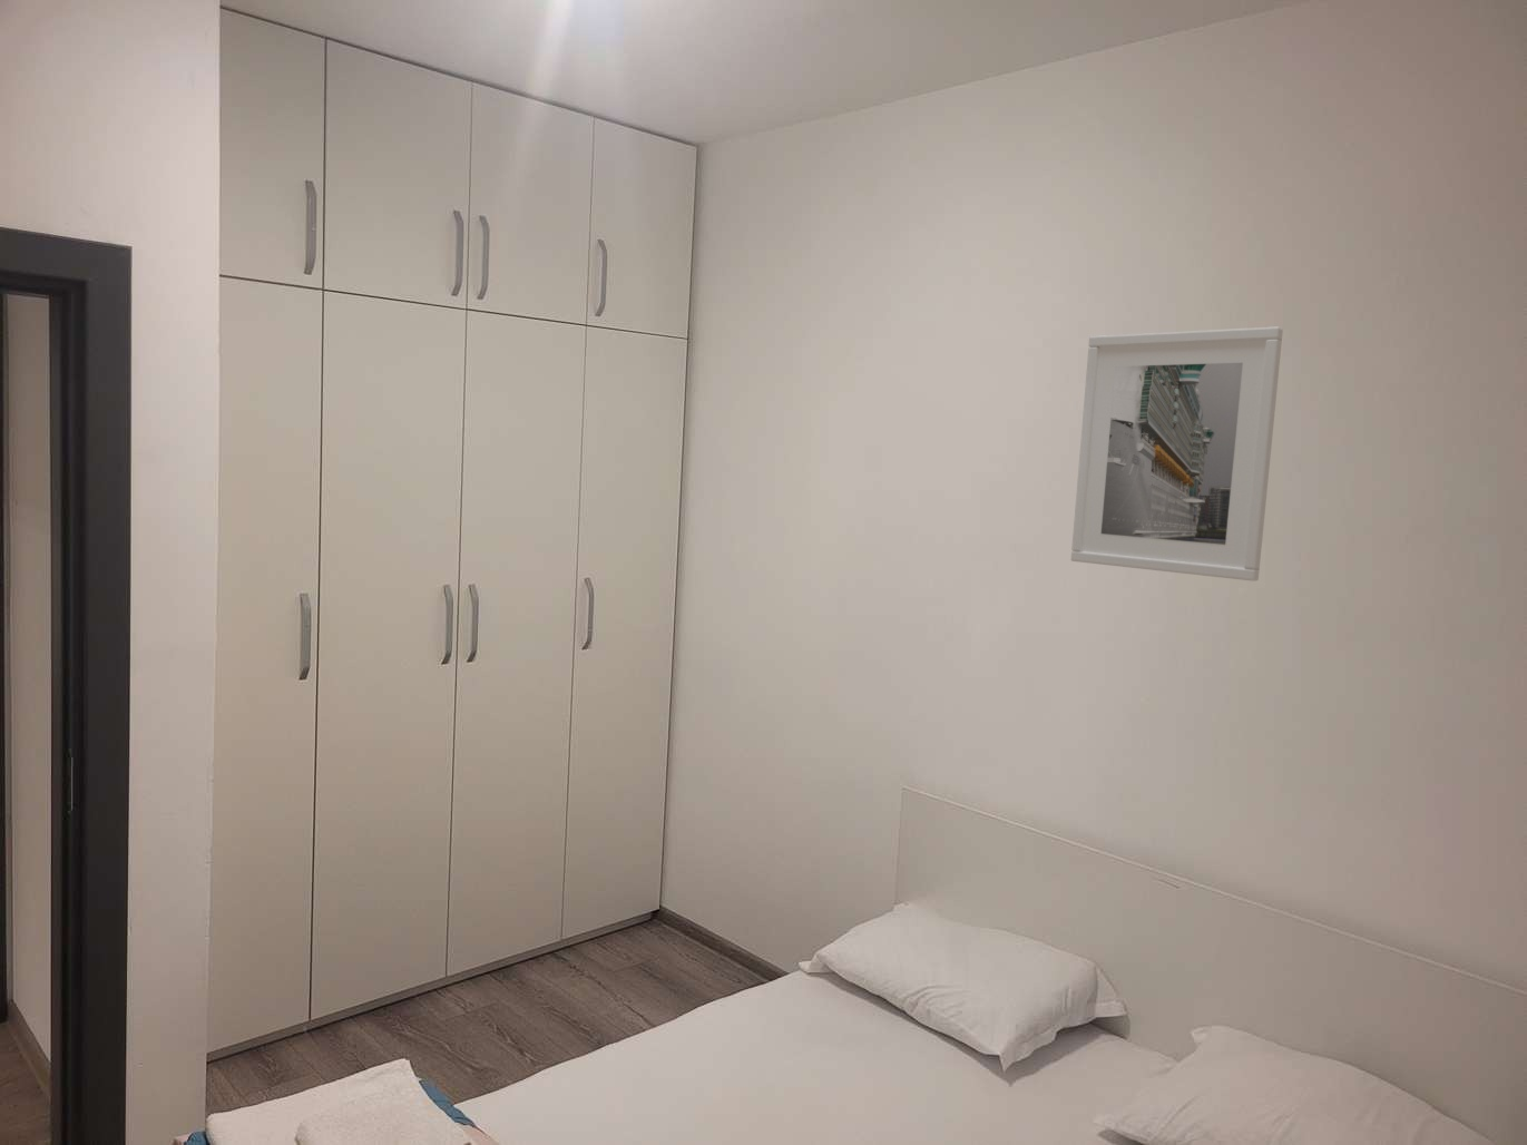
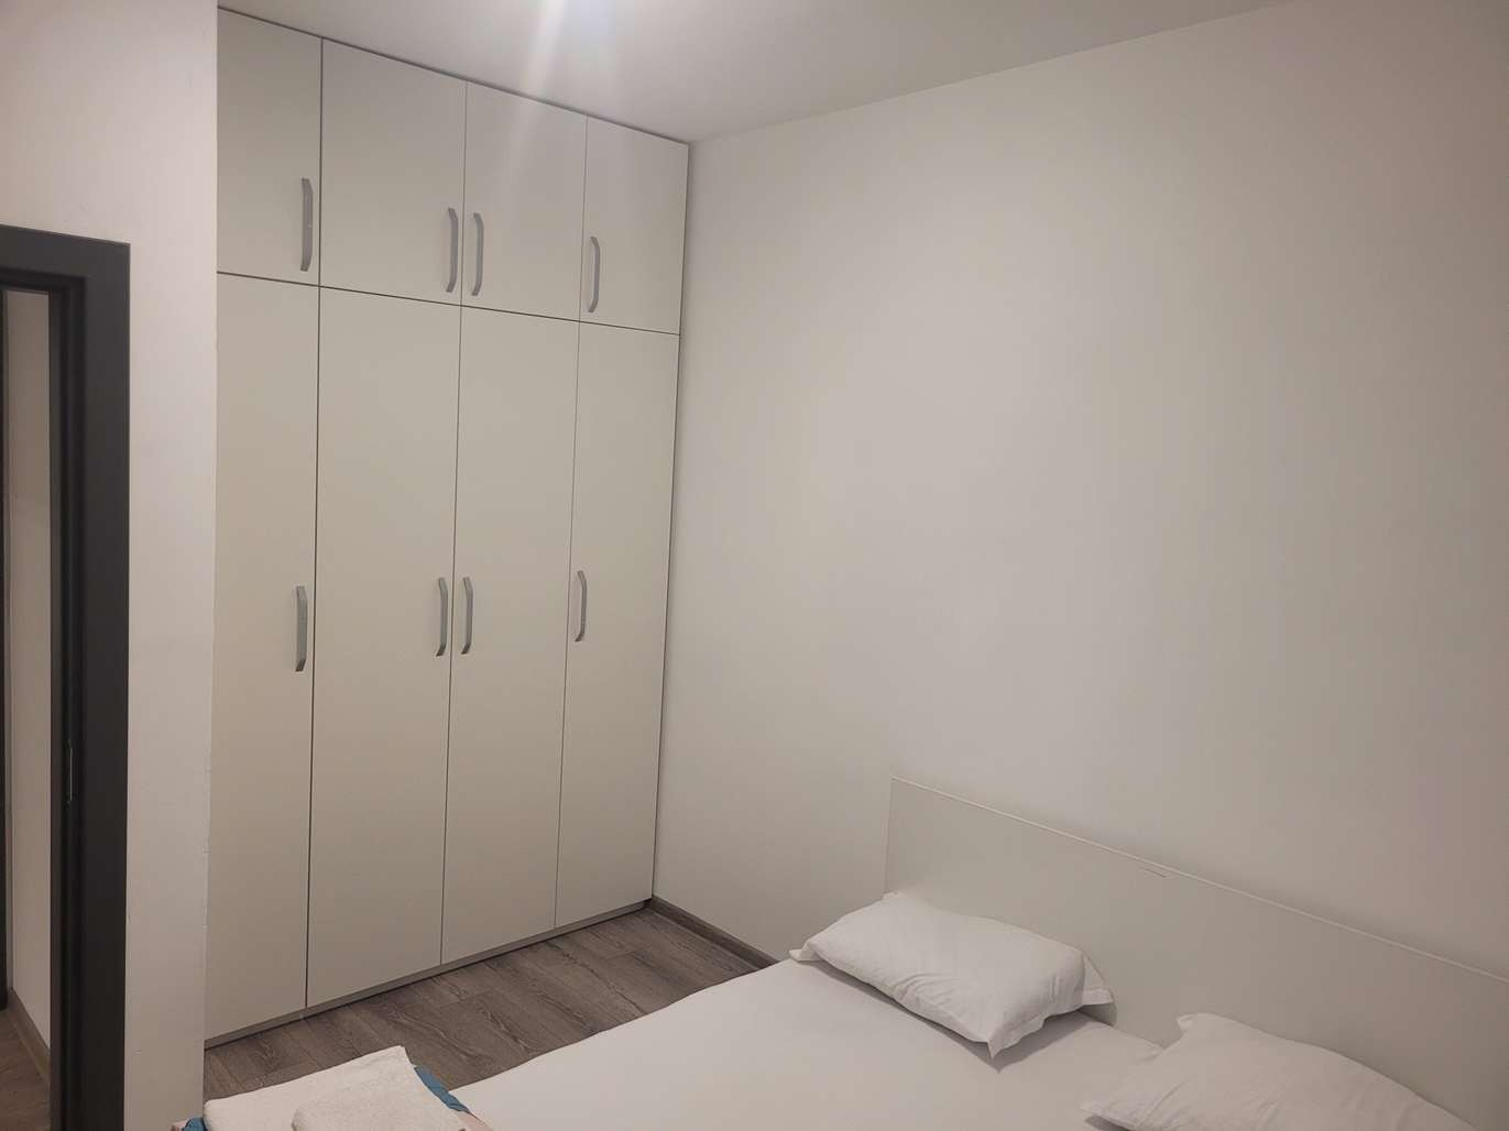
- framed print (1170, 452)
